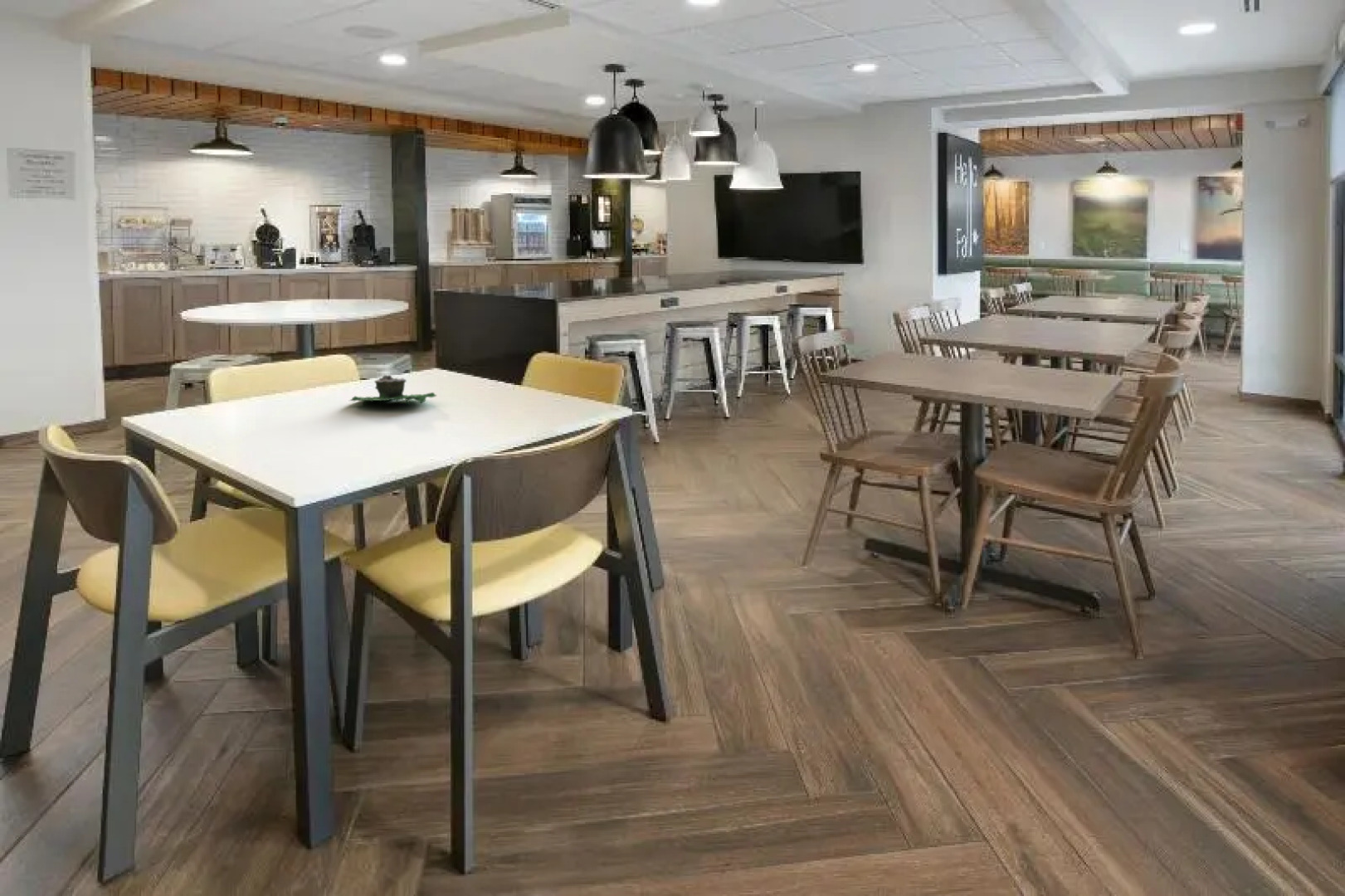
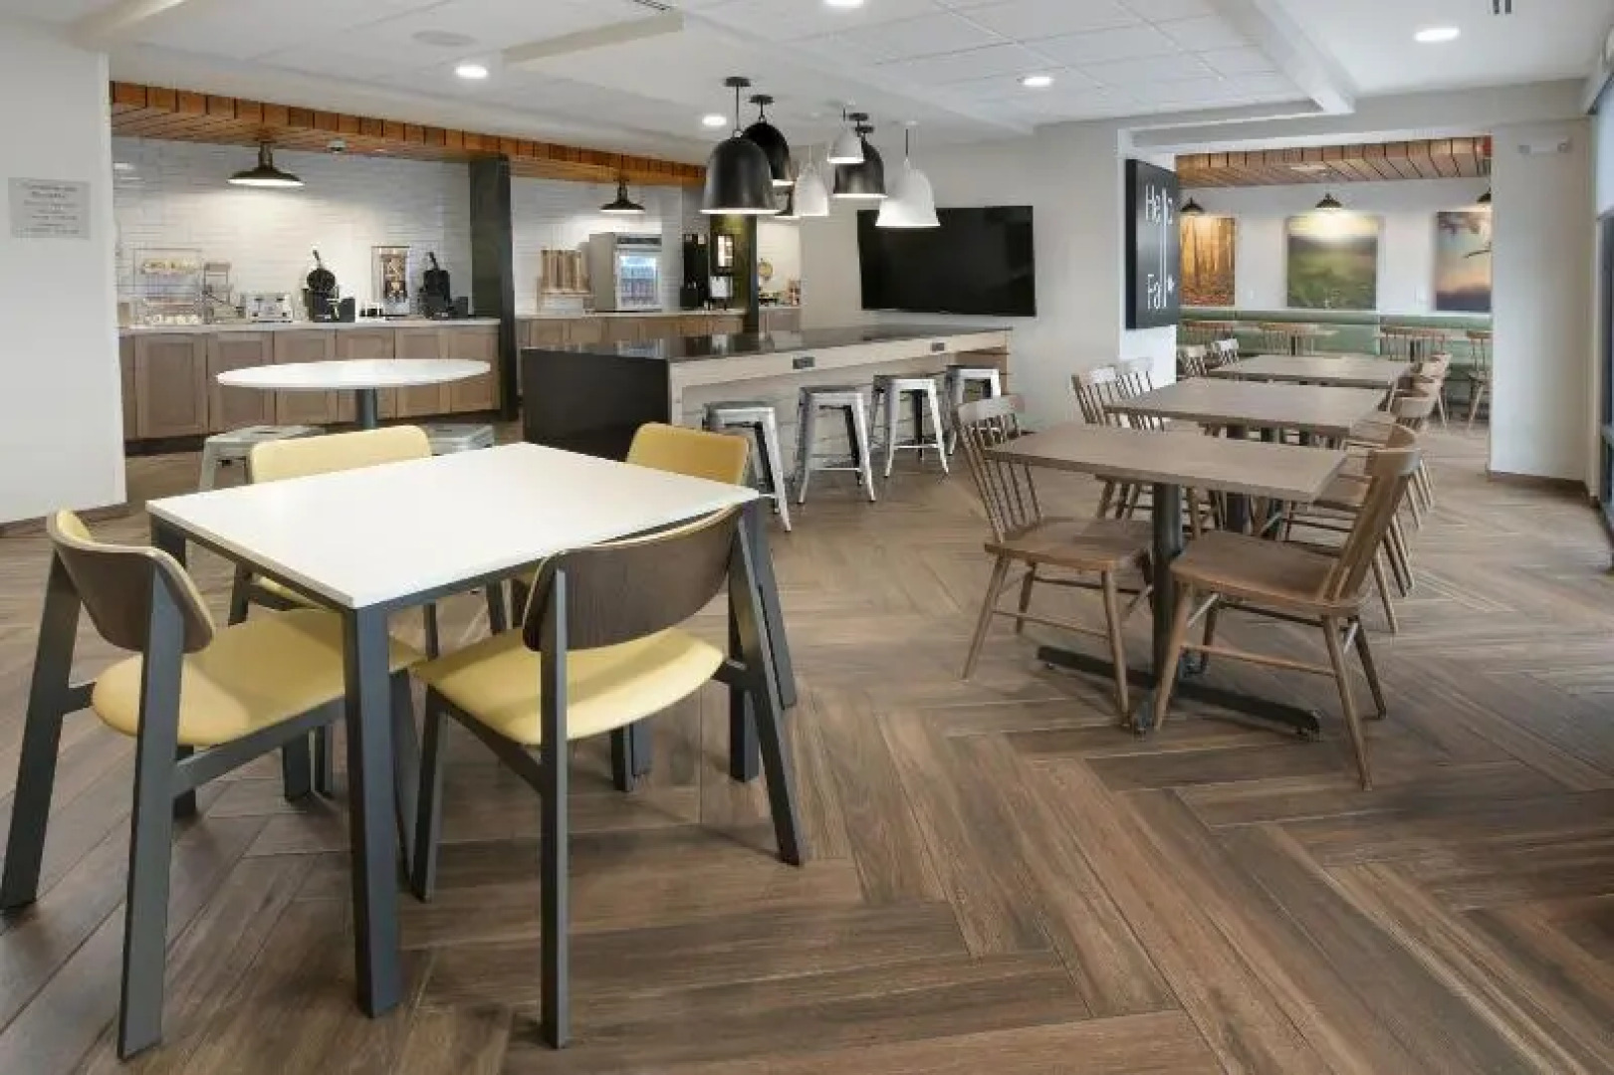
- succulent planter (390, 389)
